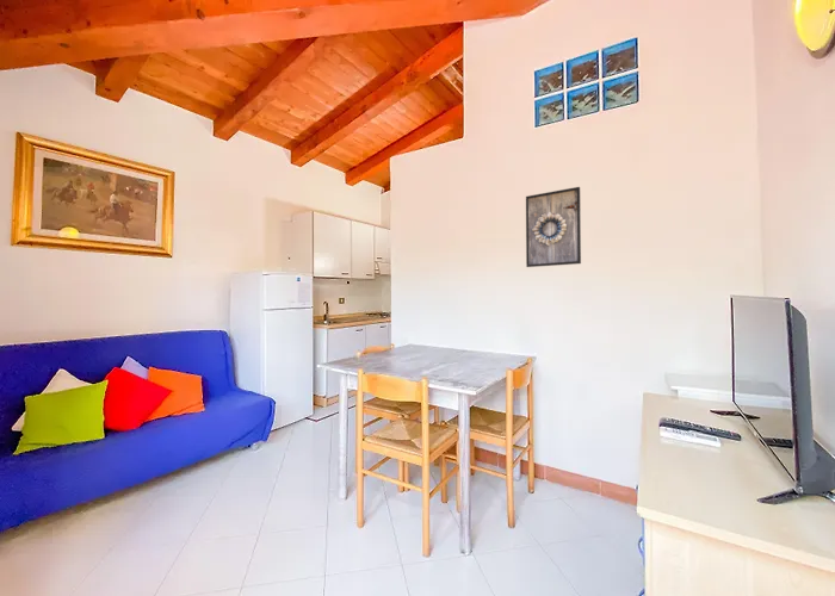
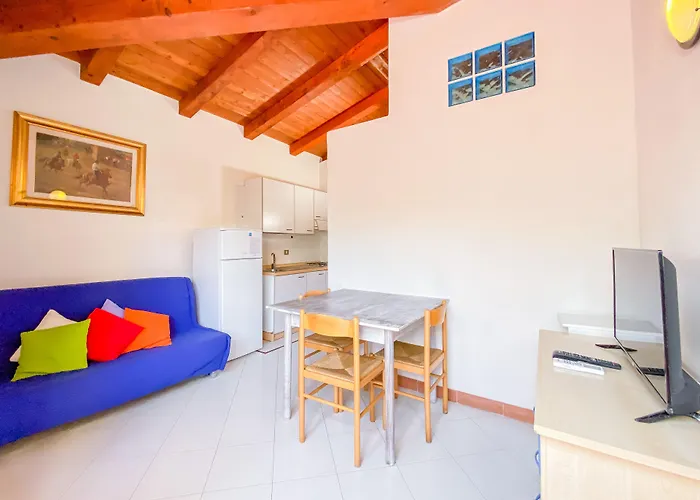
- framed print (551, 228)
